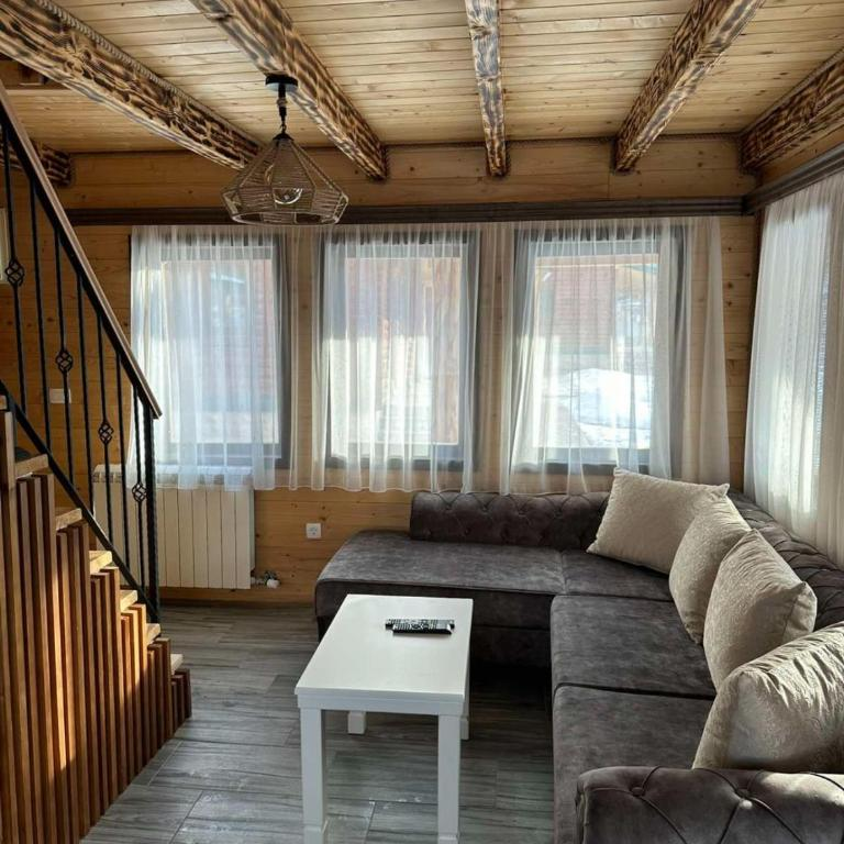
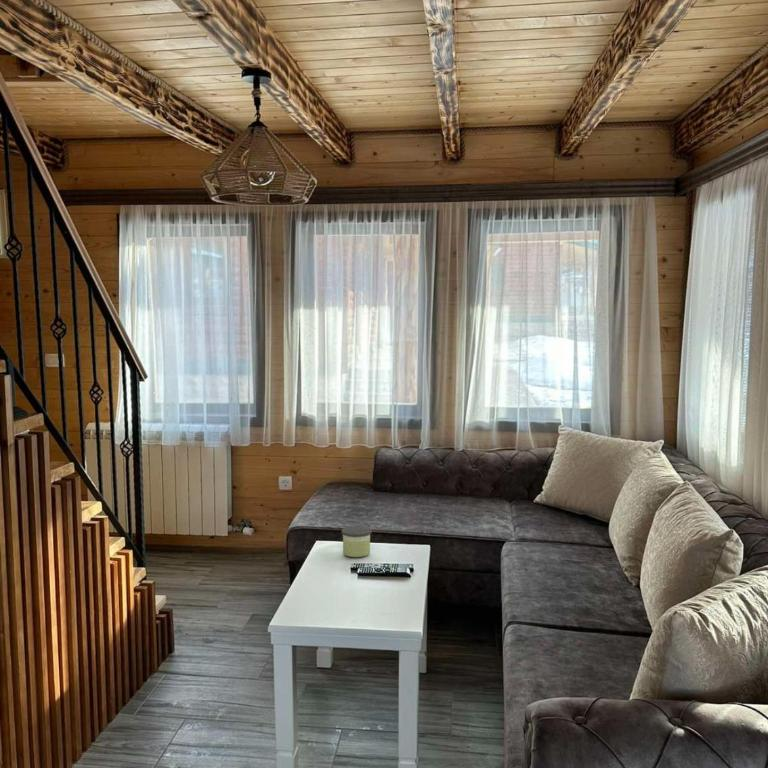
+ candle (356, 541)
